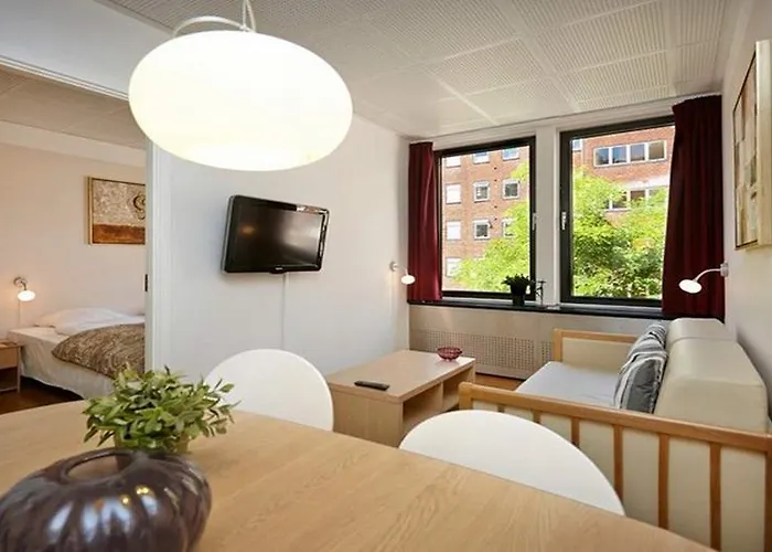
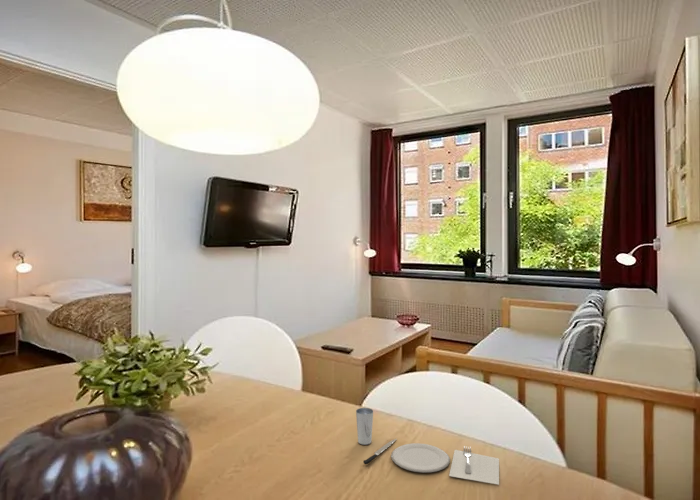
+ placemat (419, 443)
